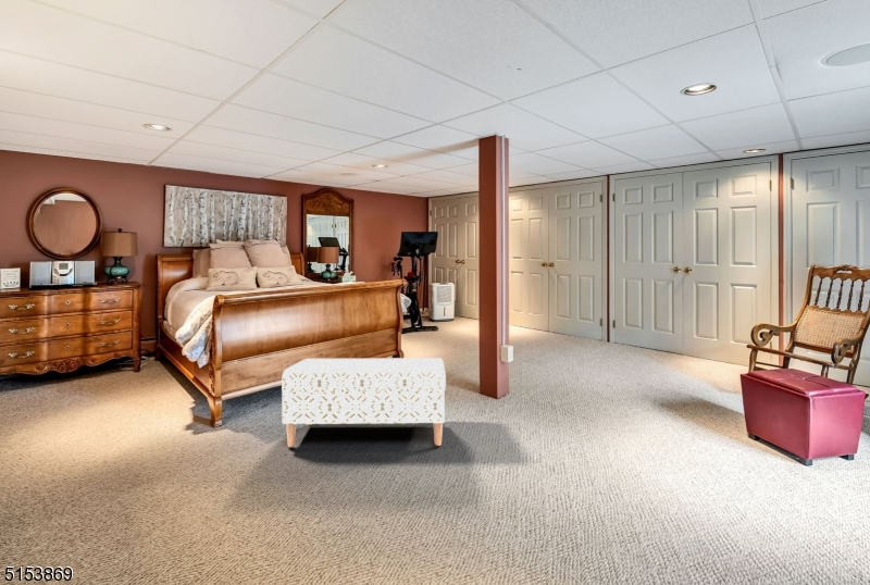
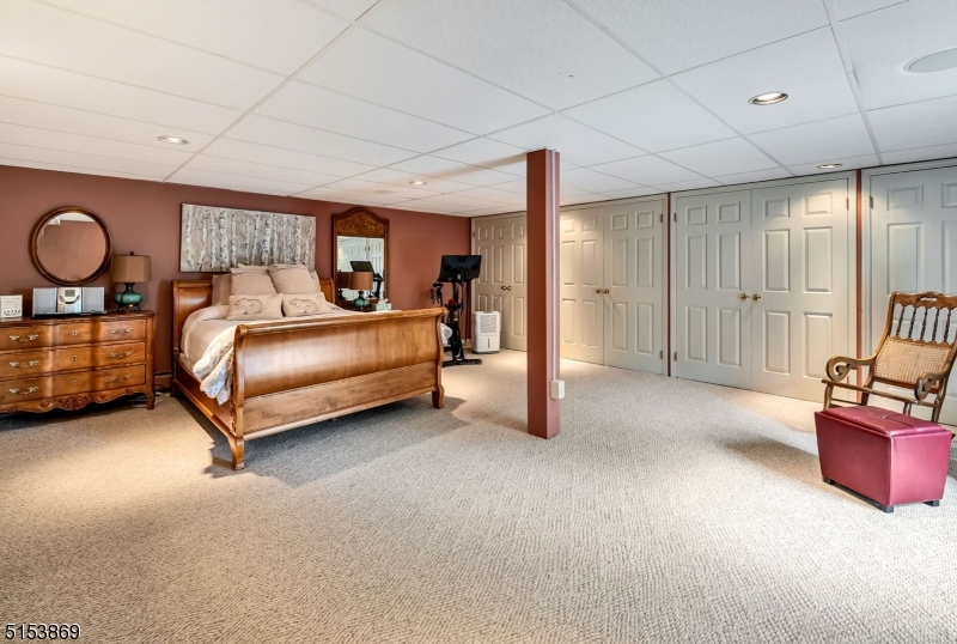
- bench (369, 399)
